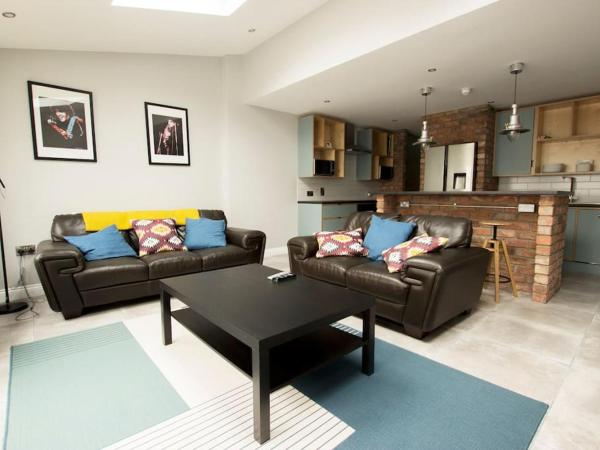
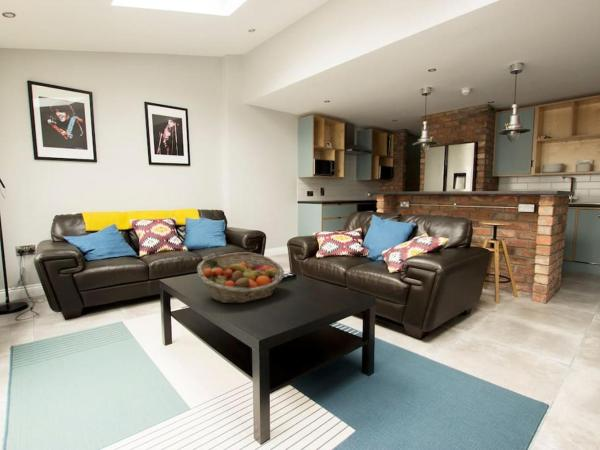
+ fruit basket (242, 276)
